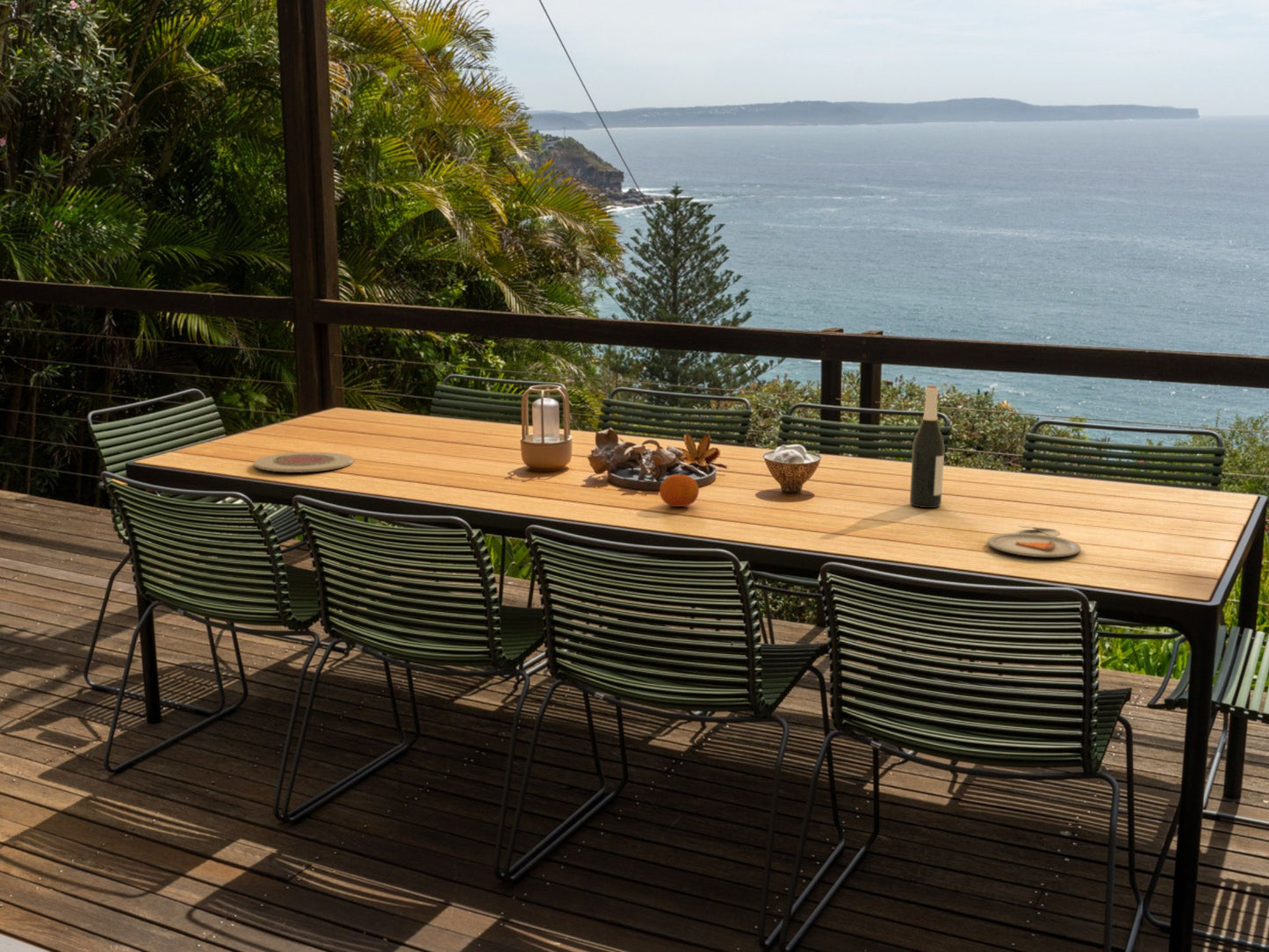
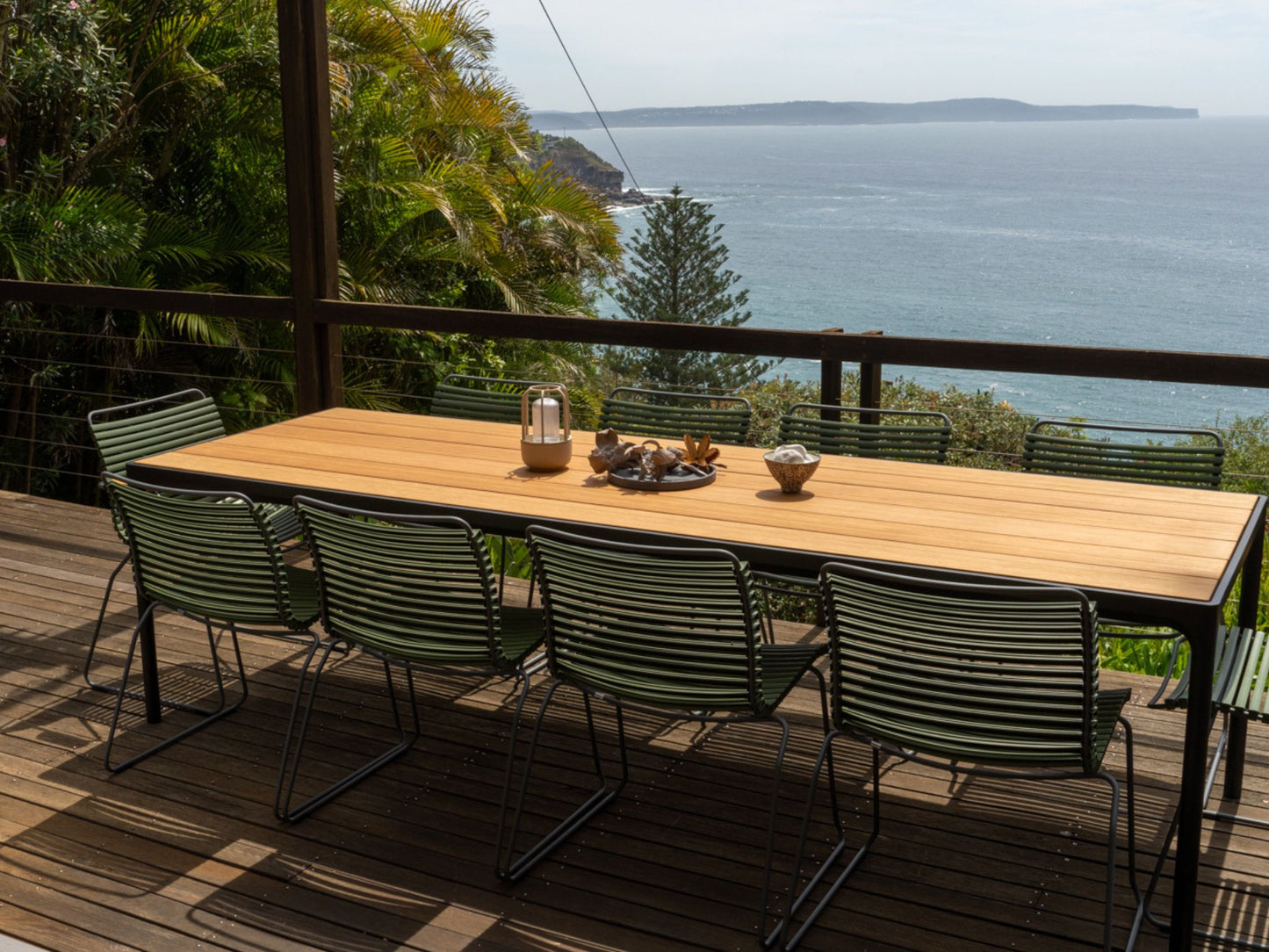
- fruit (679, 490)
- wine bottle (928, 445)
- plate (304, 460)
- dinner plate (1035, 540)
